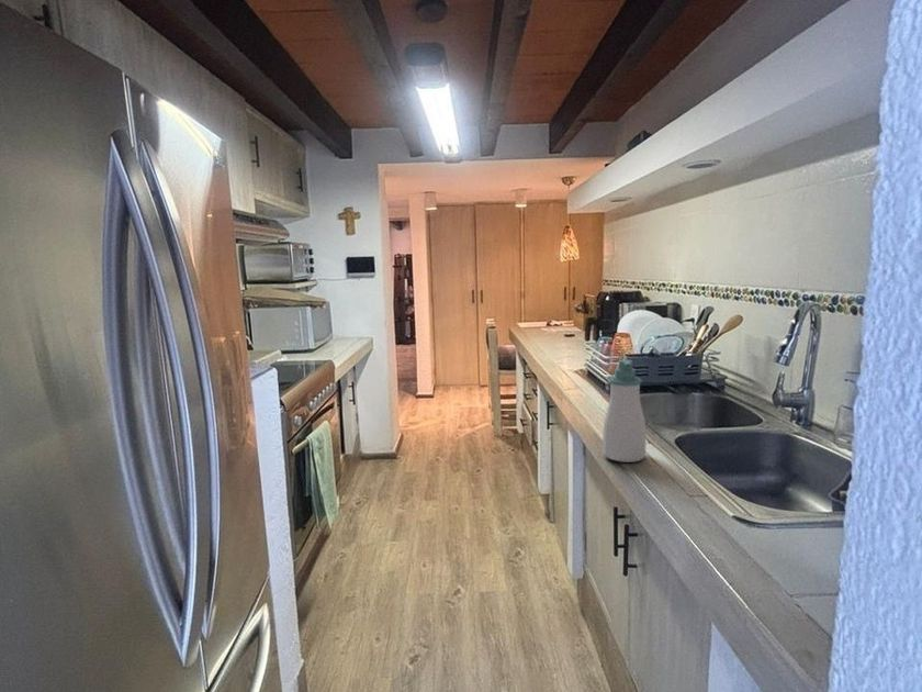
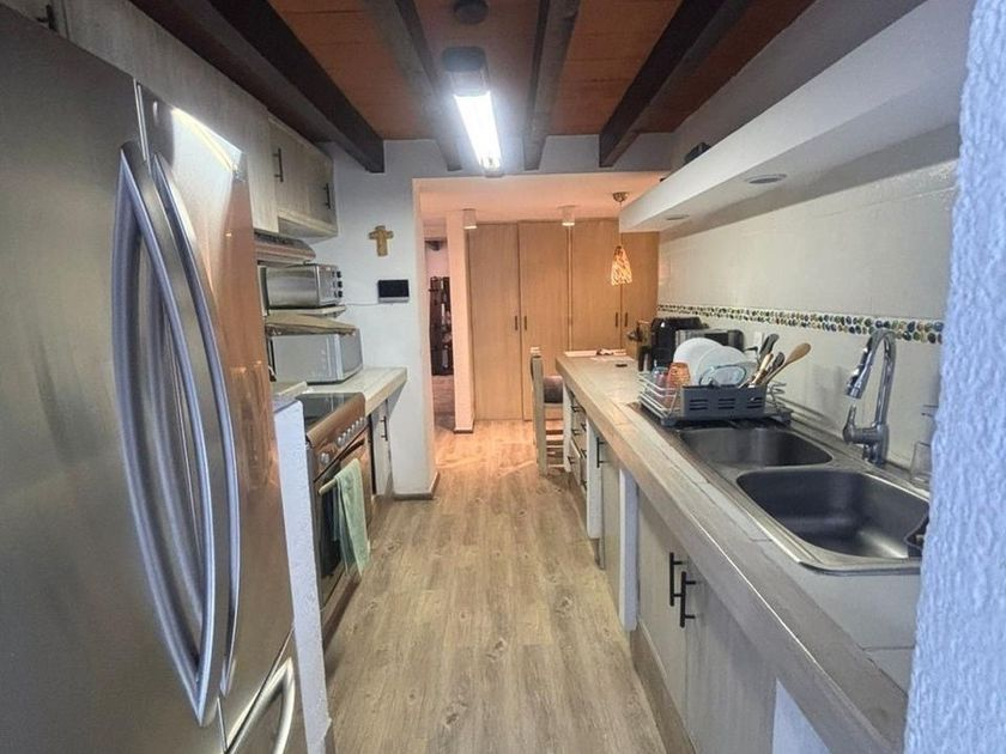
- soap bottle (625, 409)
